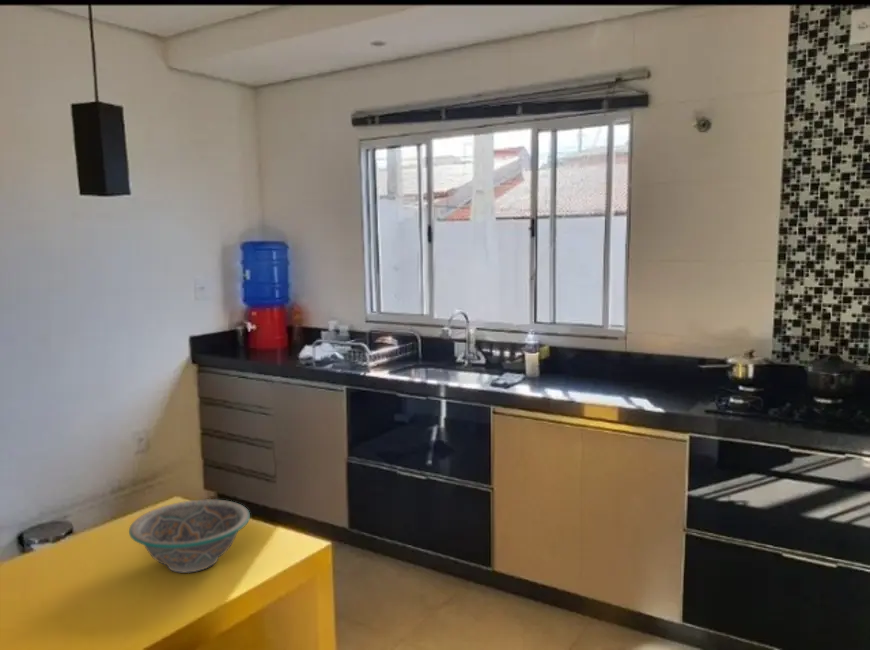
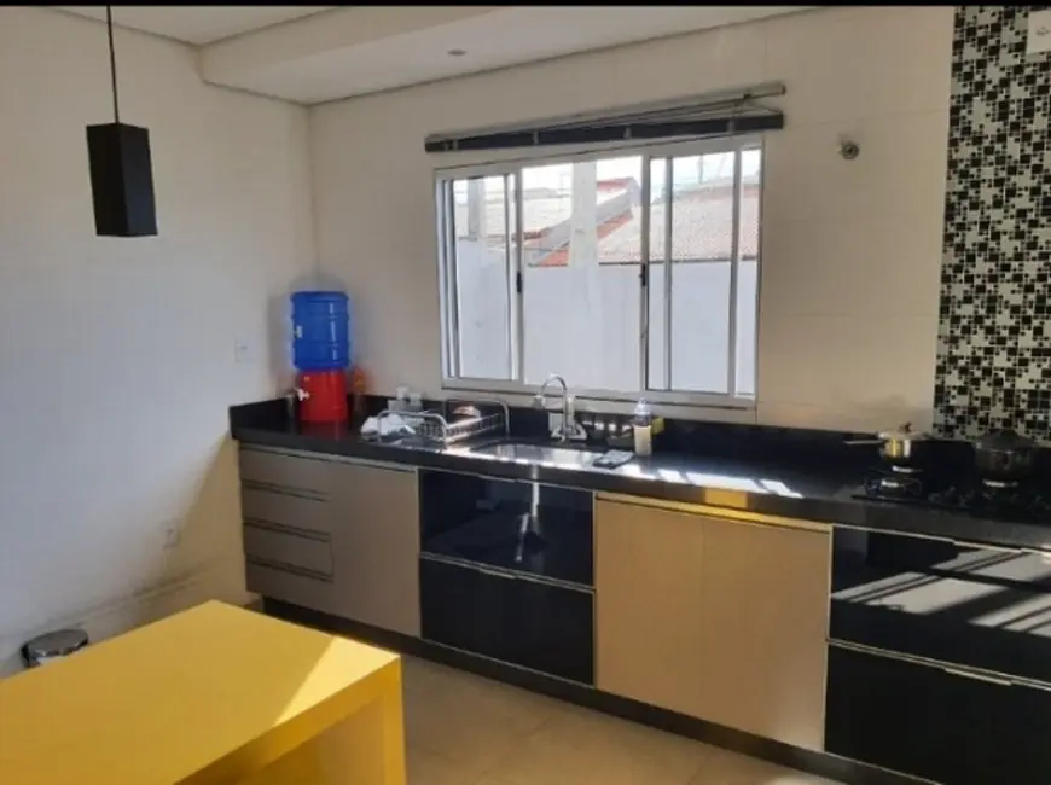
- bowl (192, 540)
